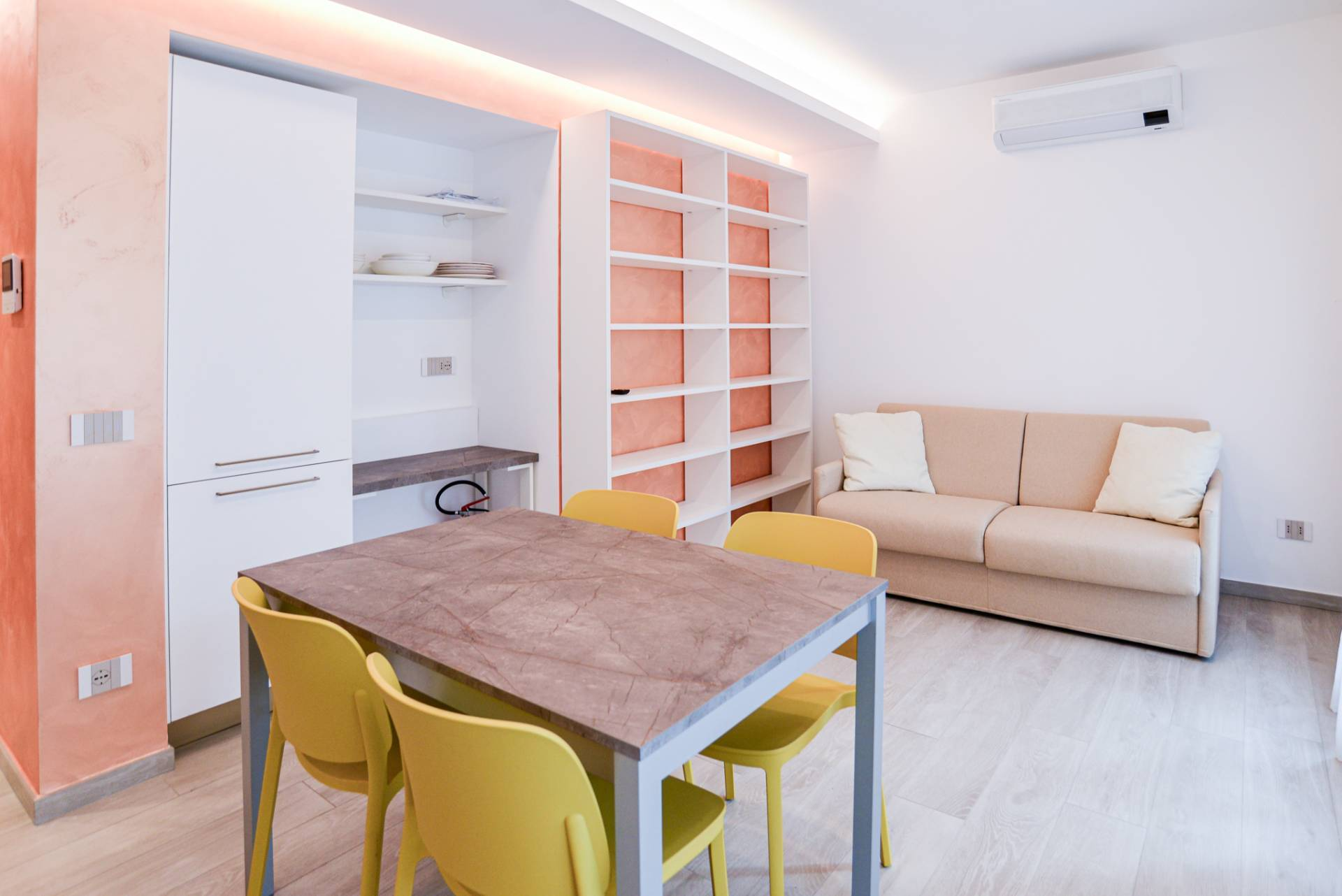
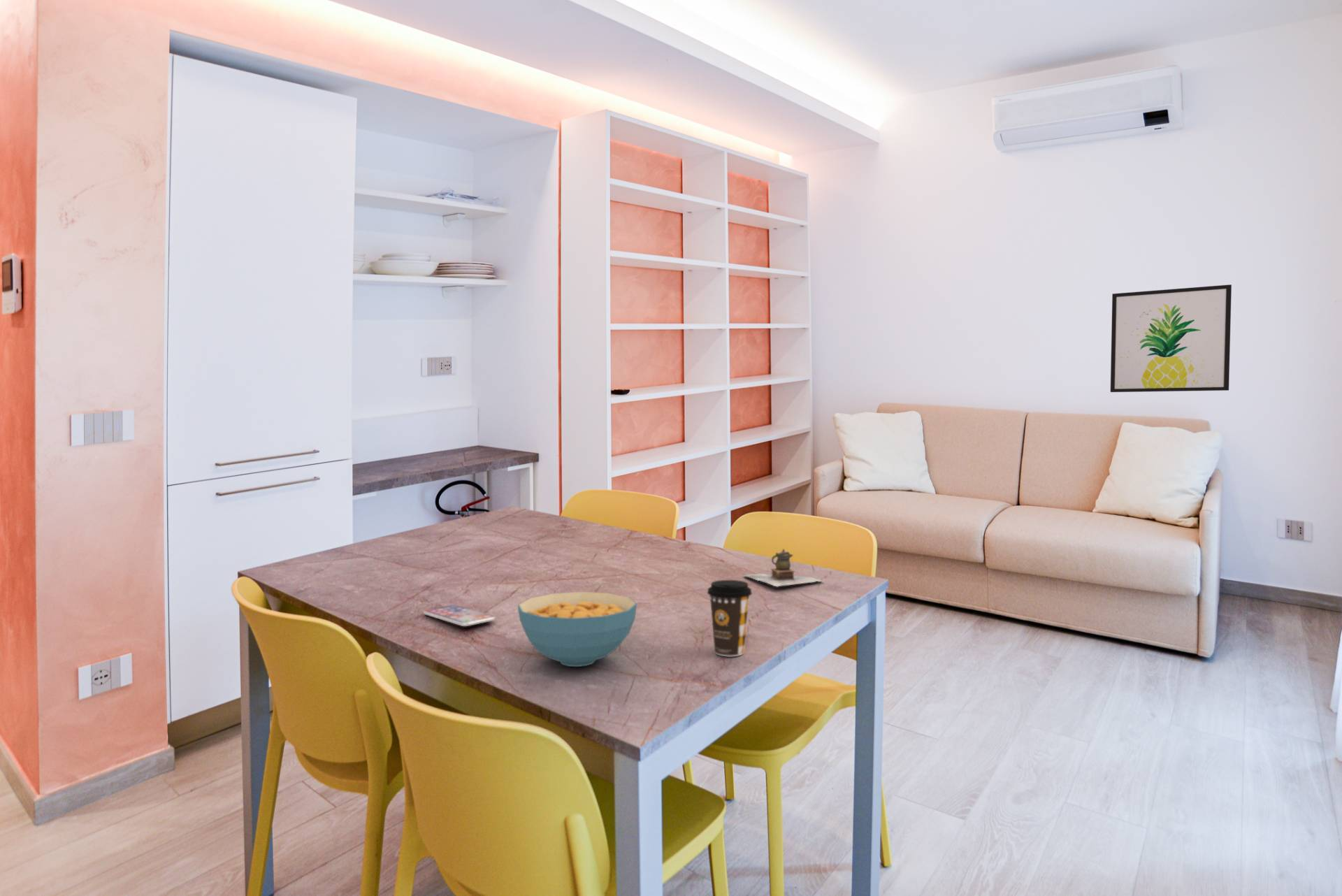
+ teapot (783, 563)
+ cereal bowl (577, 633)
+ wall art (1169, 340)
+ smartphone (459, 616)
+ coffee cup (729, 618)
